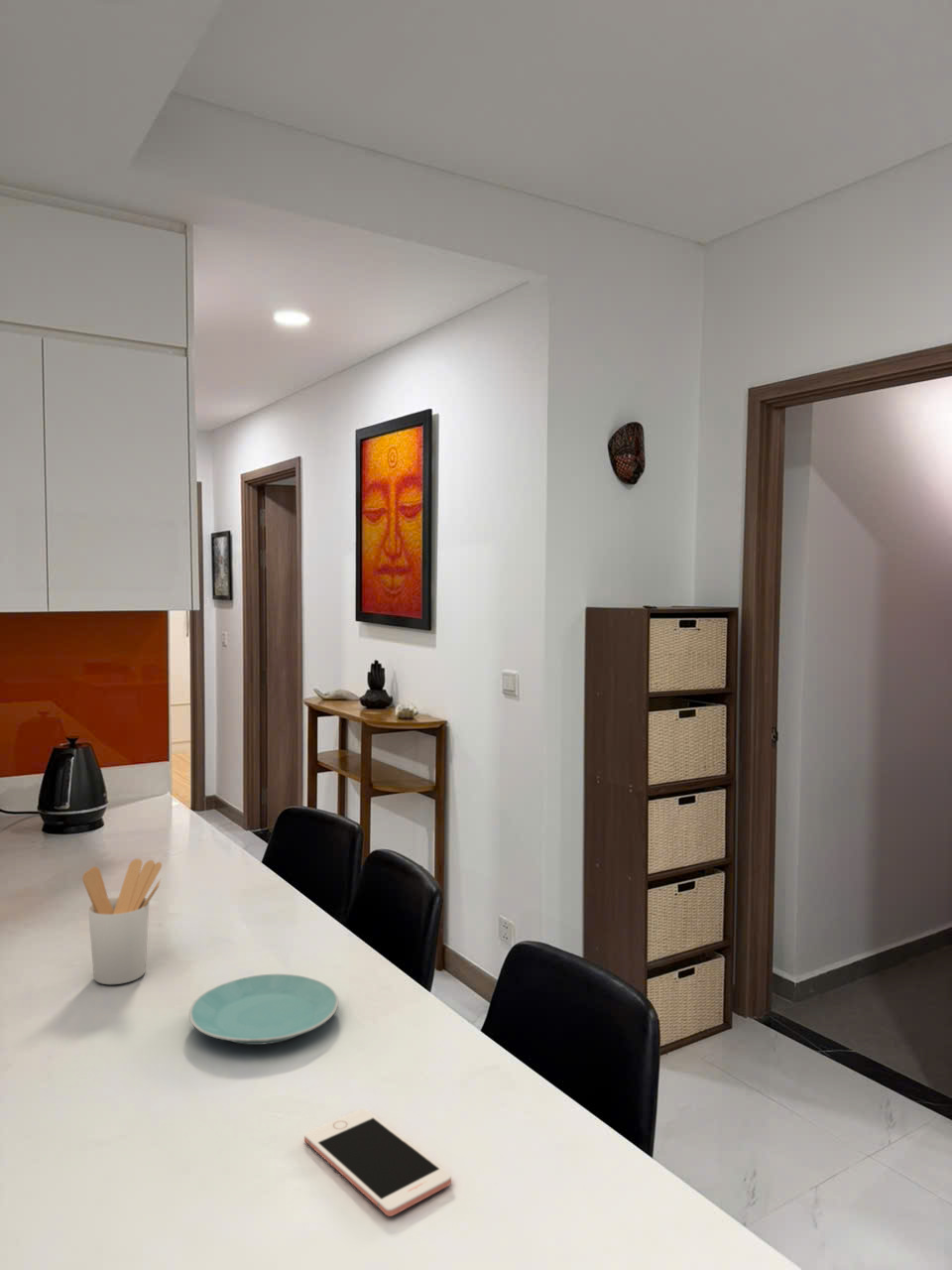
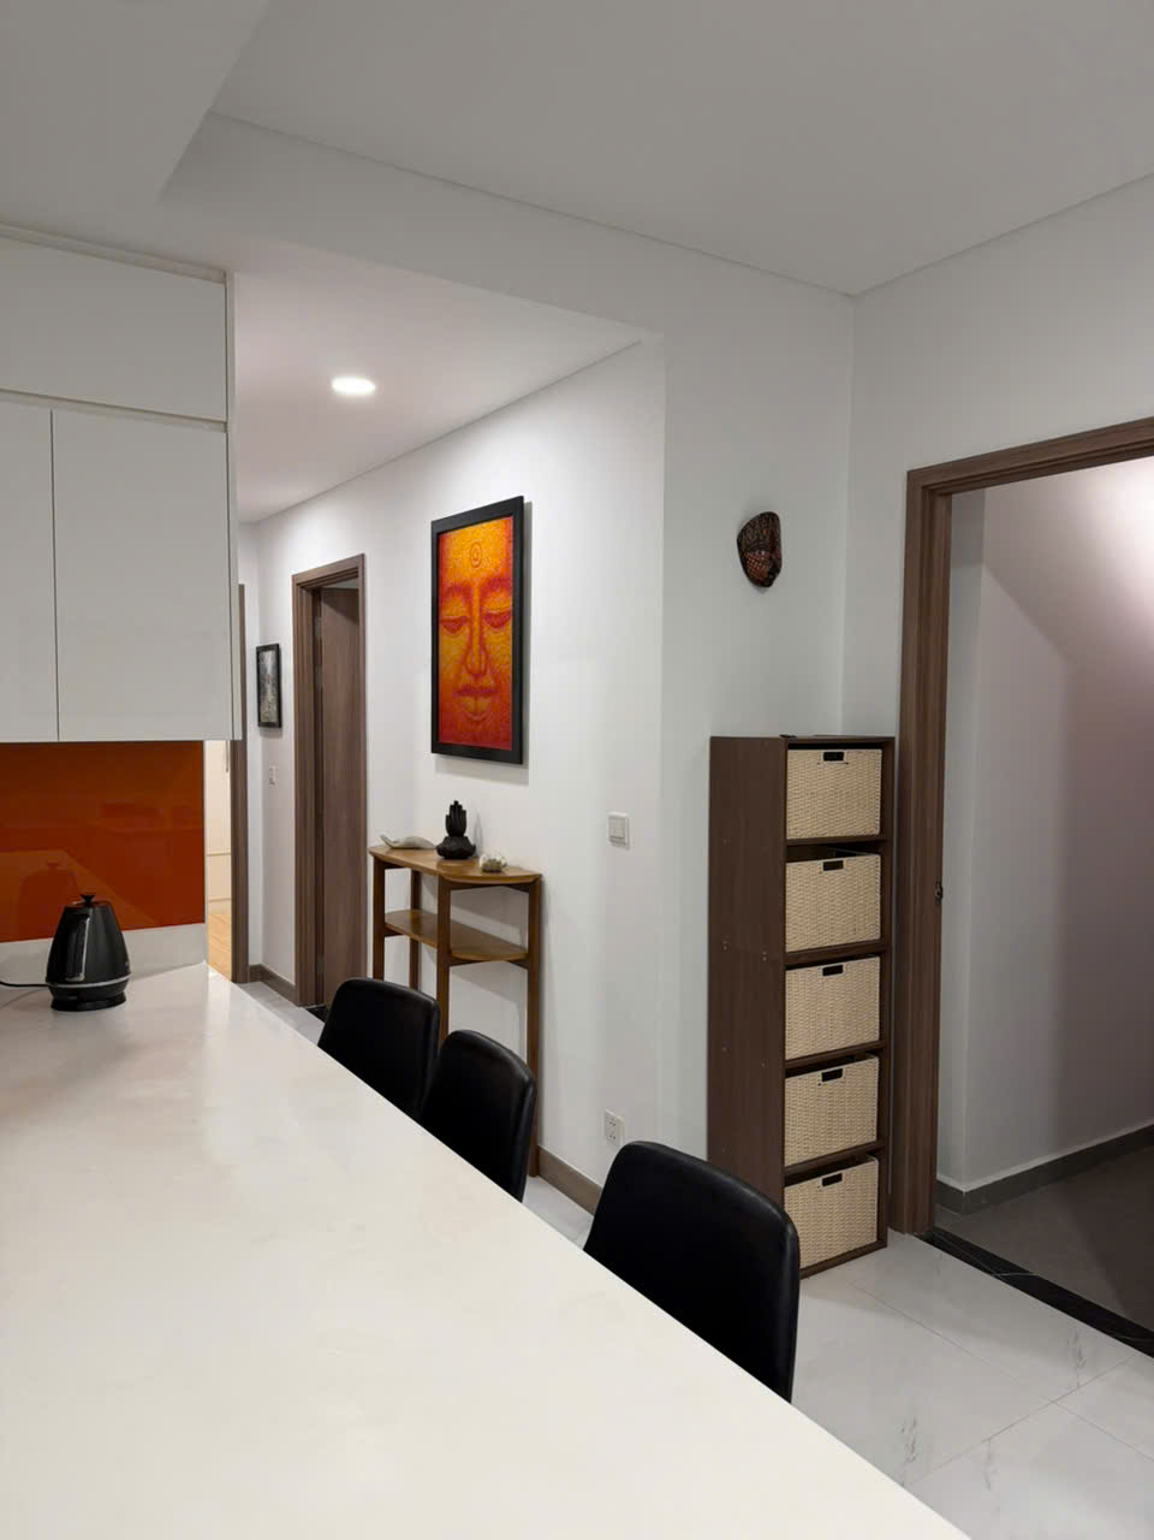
- plate (265, 1012)
- cell phone (375, 1158)
- utensil holder (127, 917)
